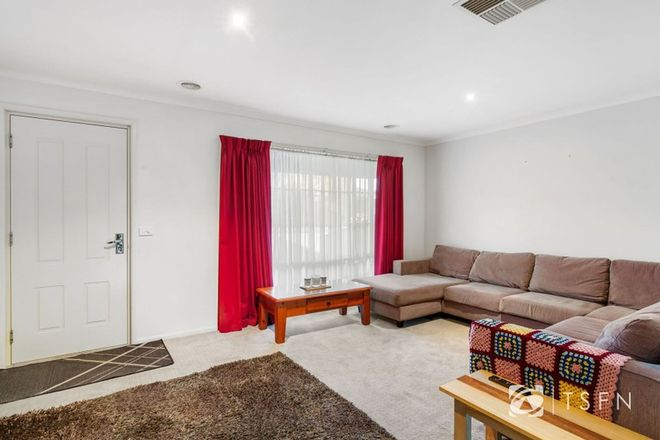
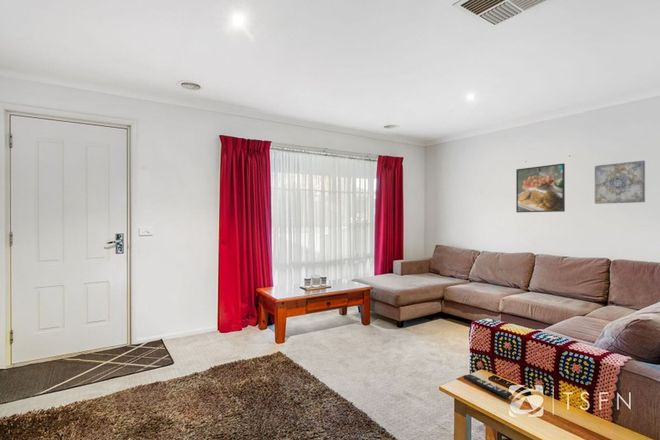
+ remote control (486, 385)
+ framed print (539, 189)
+ wall art (618, 183)
